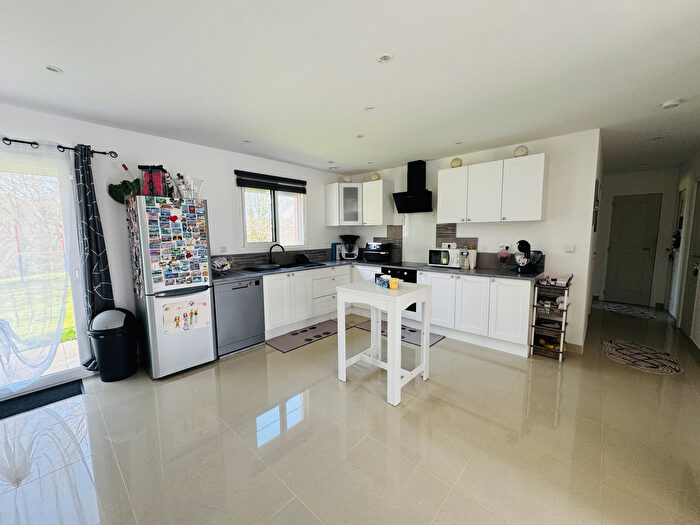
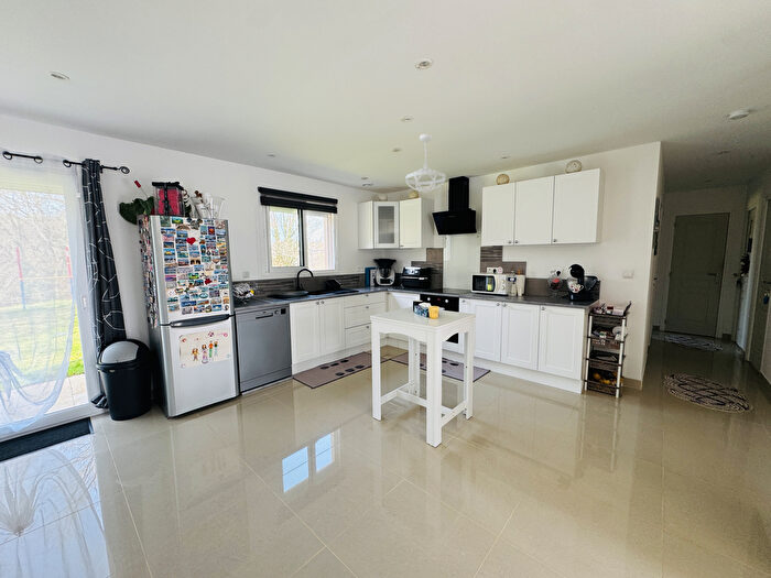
+ ceiling light fixture (425, 165)
